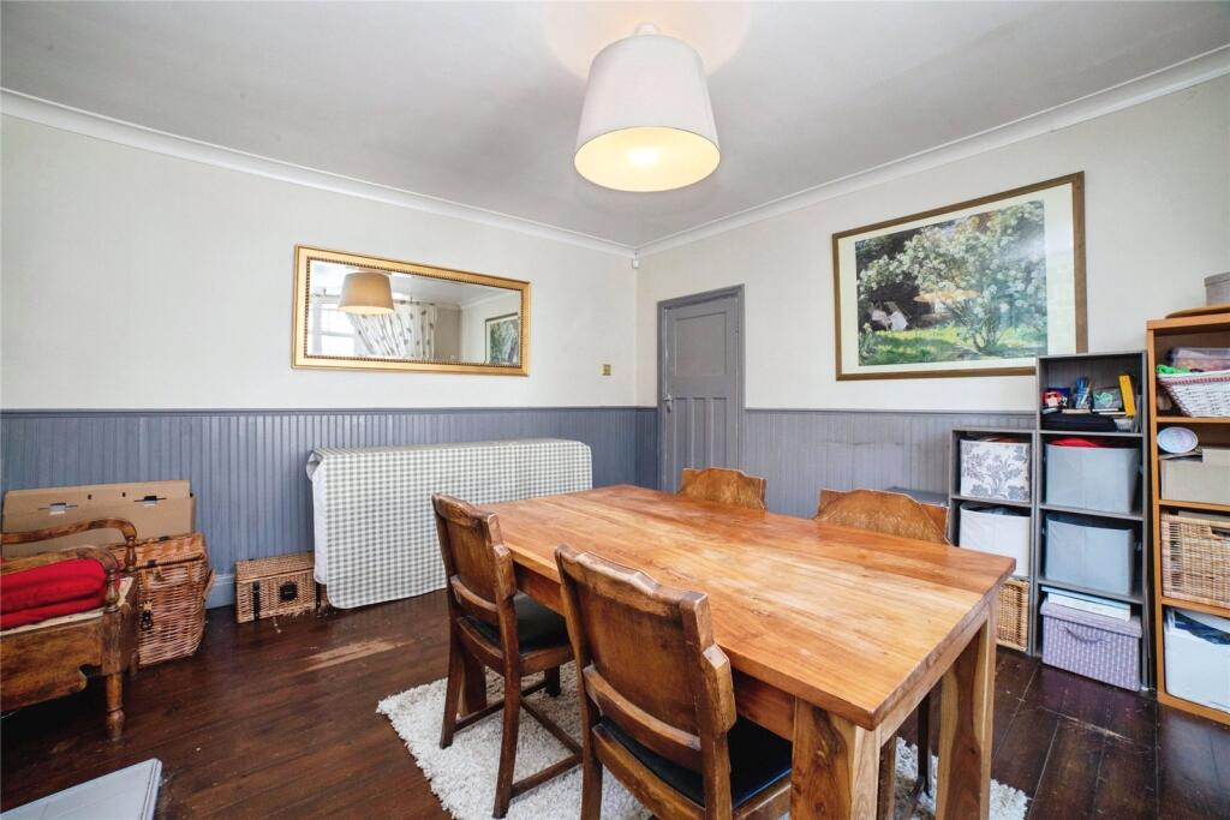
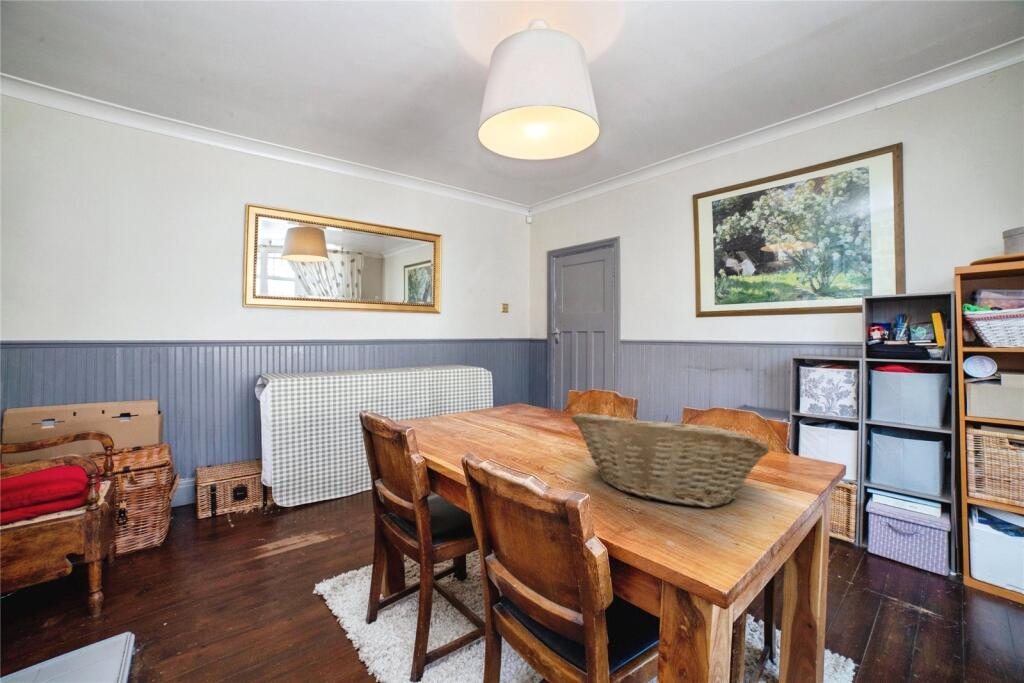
+ fruit basket (661, 447)
